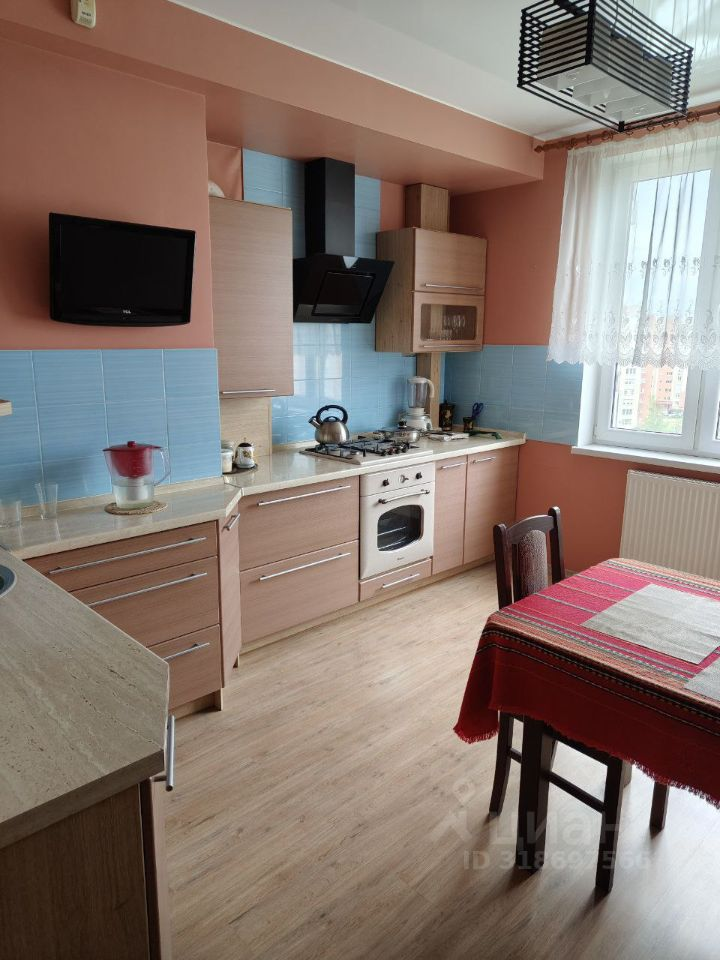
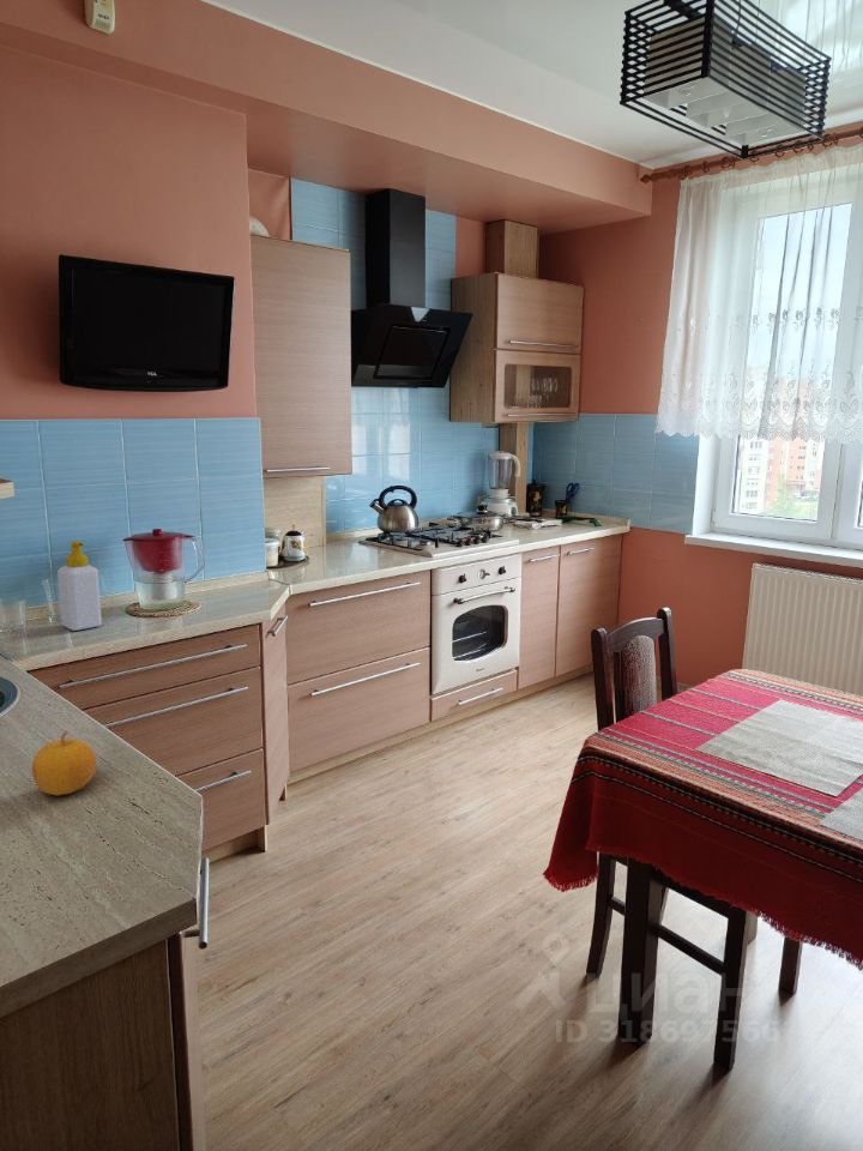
+ fruit (64, 760)
+ soap bottle (78, 584)
